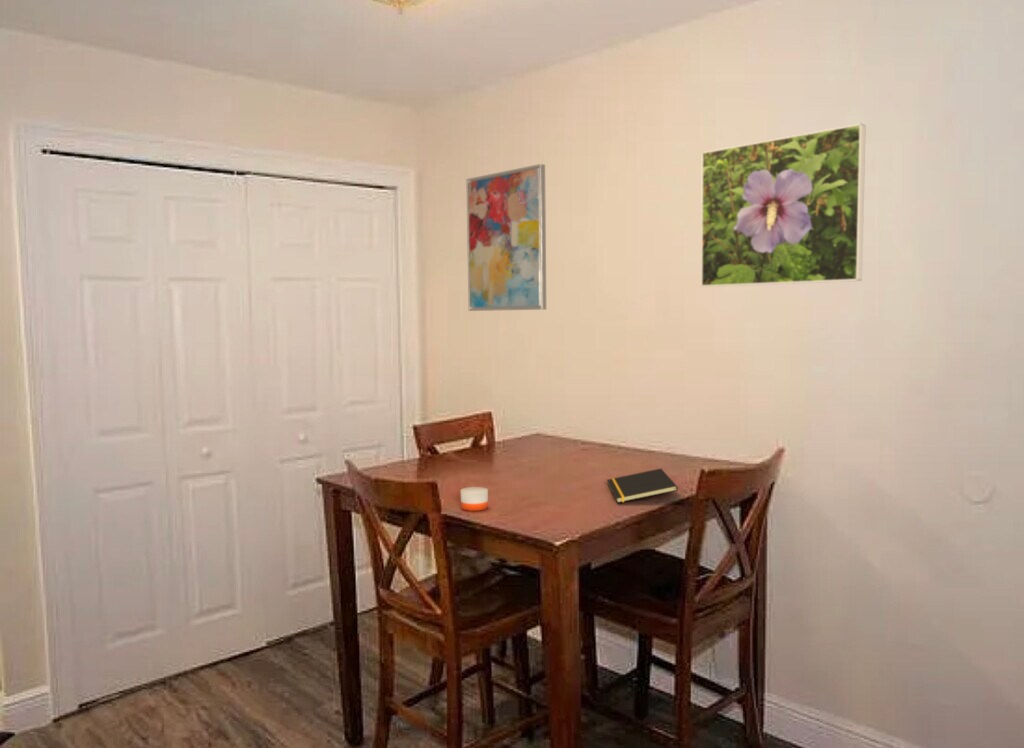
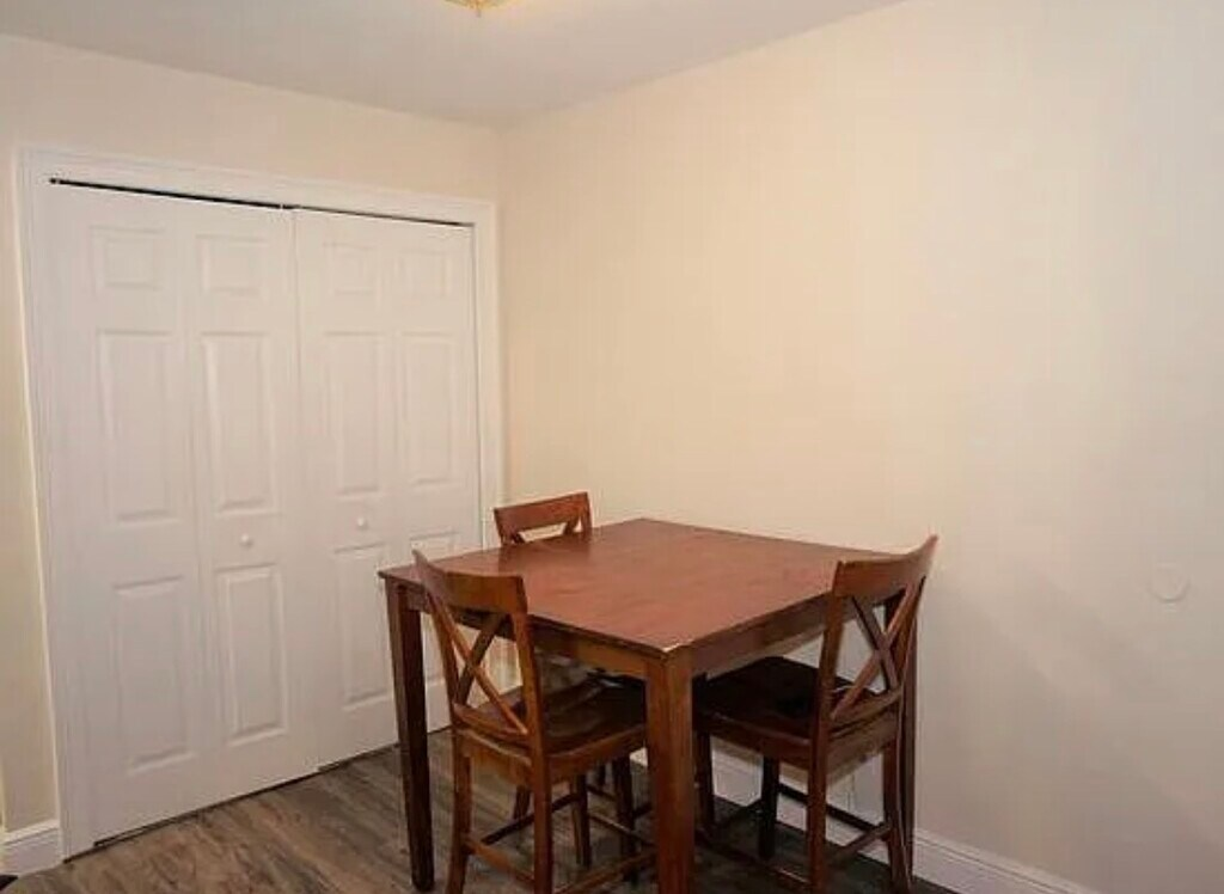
- notepad (640, 484)
- candle (474, 489)
- wall art (504, 241)
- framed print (776, 212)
